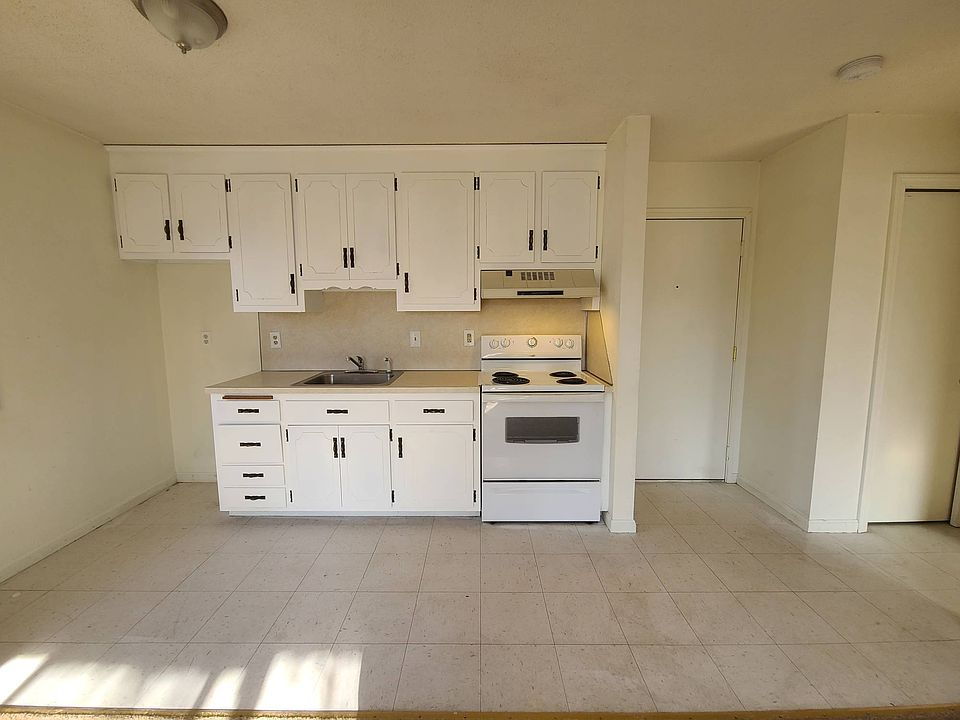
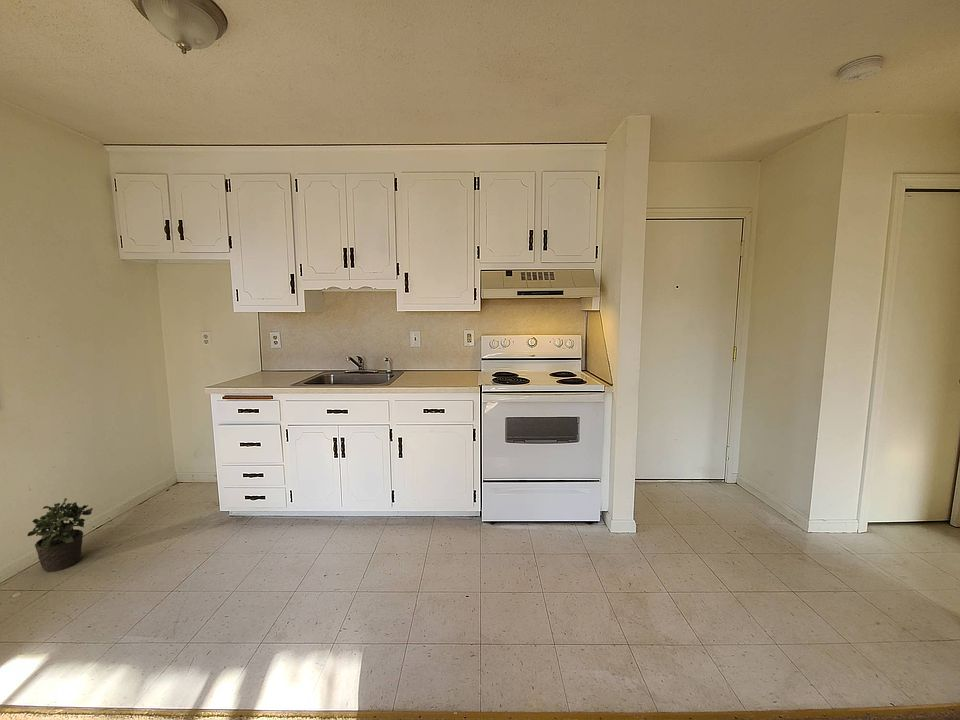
+ potted plant (62, 531)
